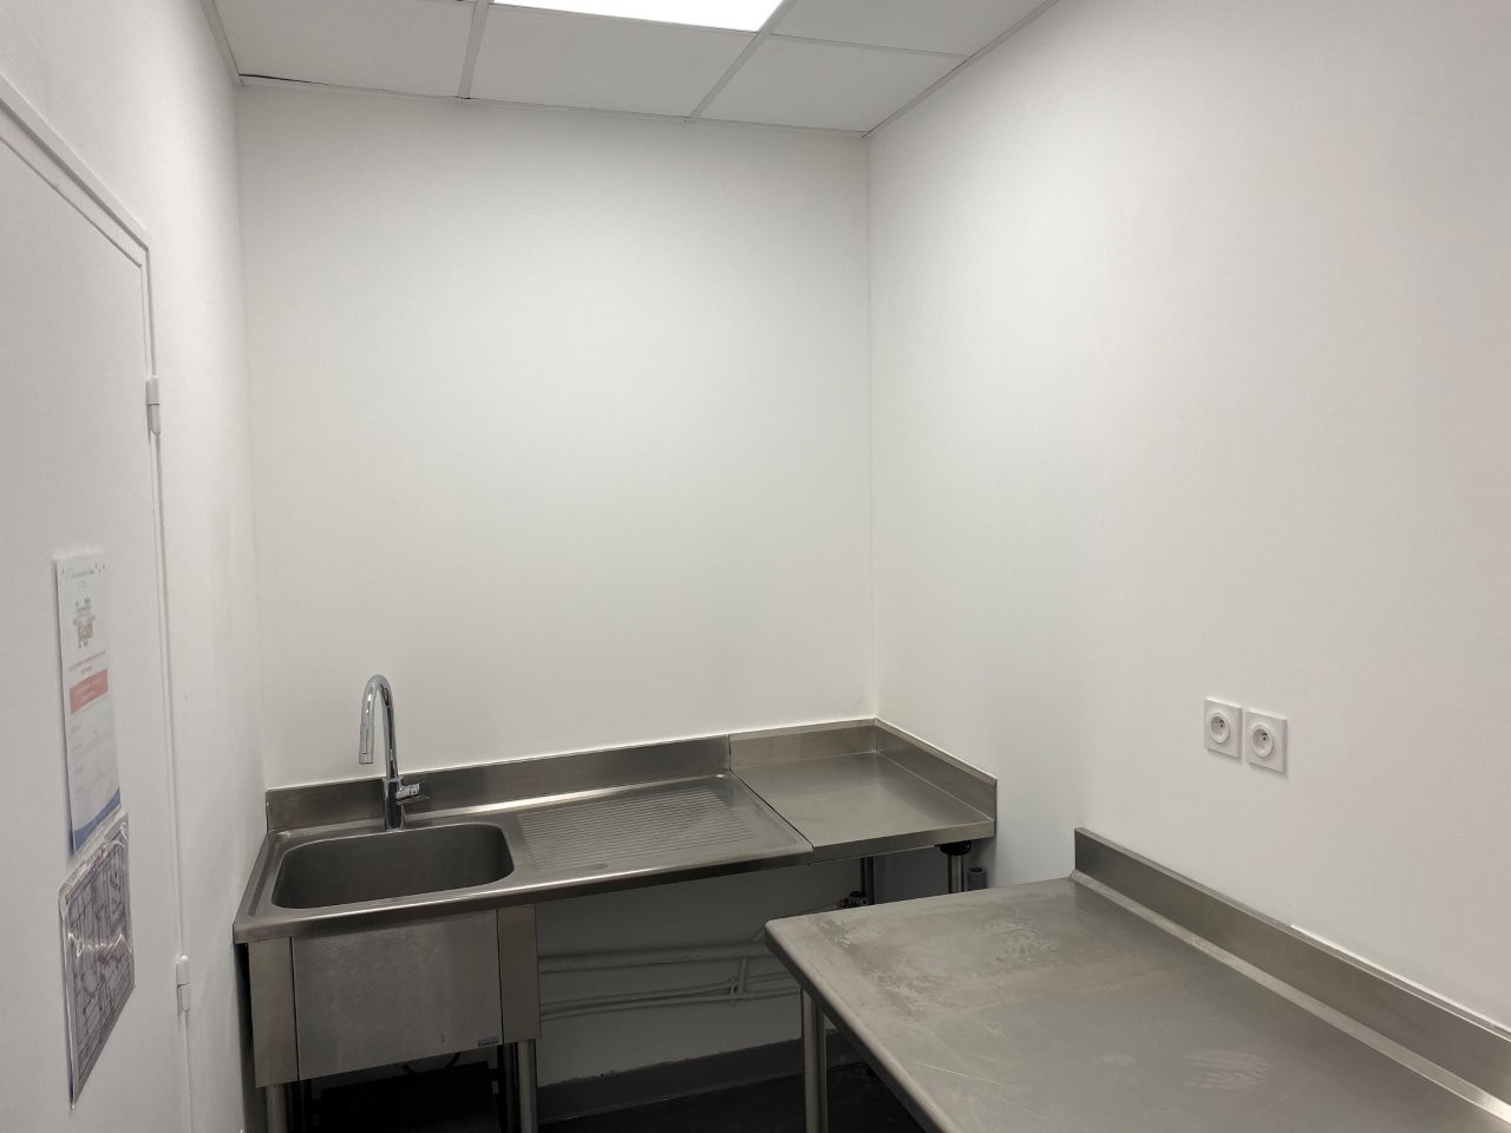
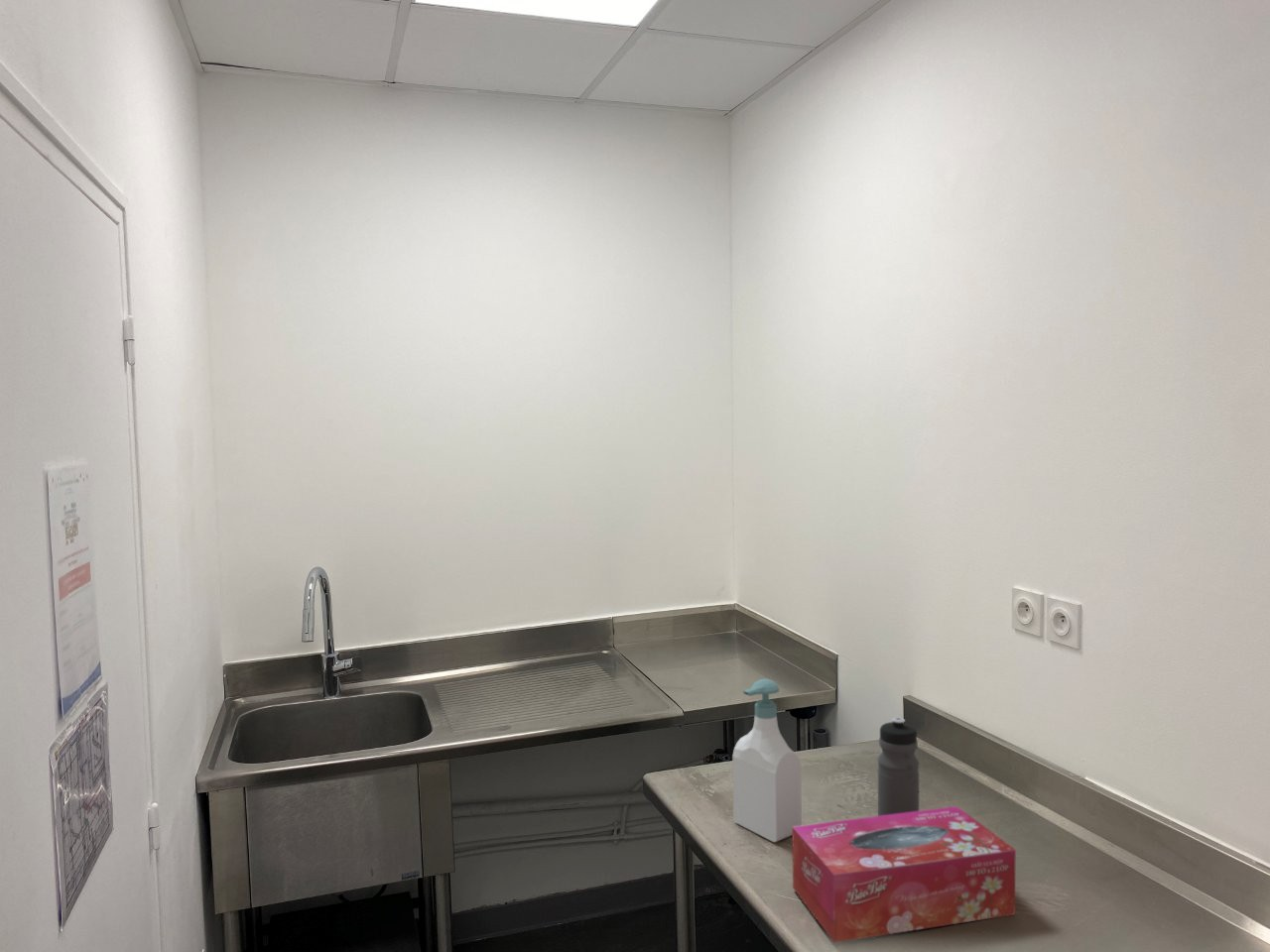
+ water bottle (898, 774)
+ tissue box (900, 869)
+ soap bottle (762, 755)
